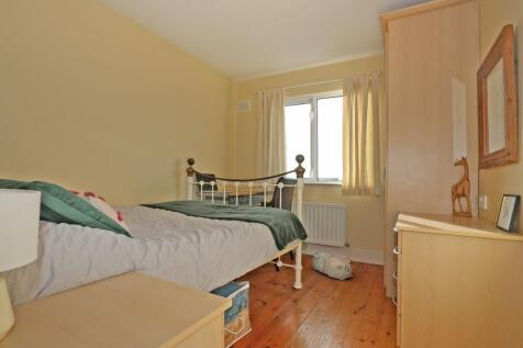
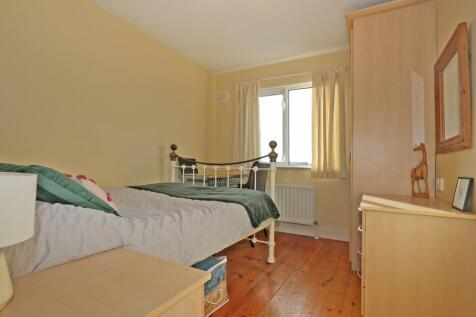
- plush toy (332, 262)
